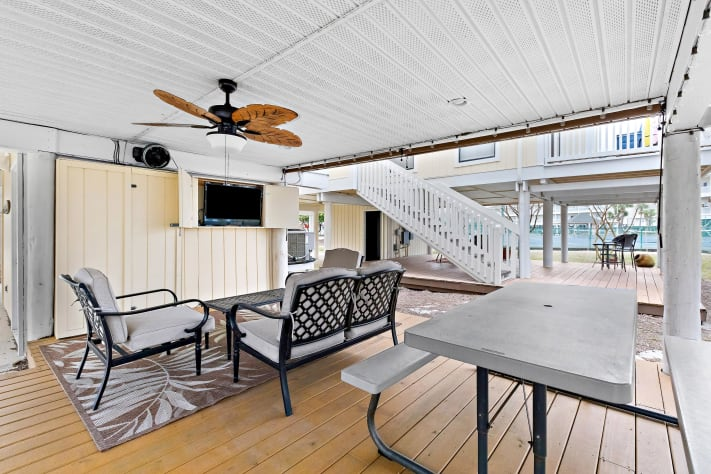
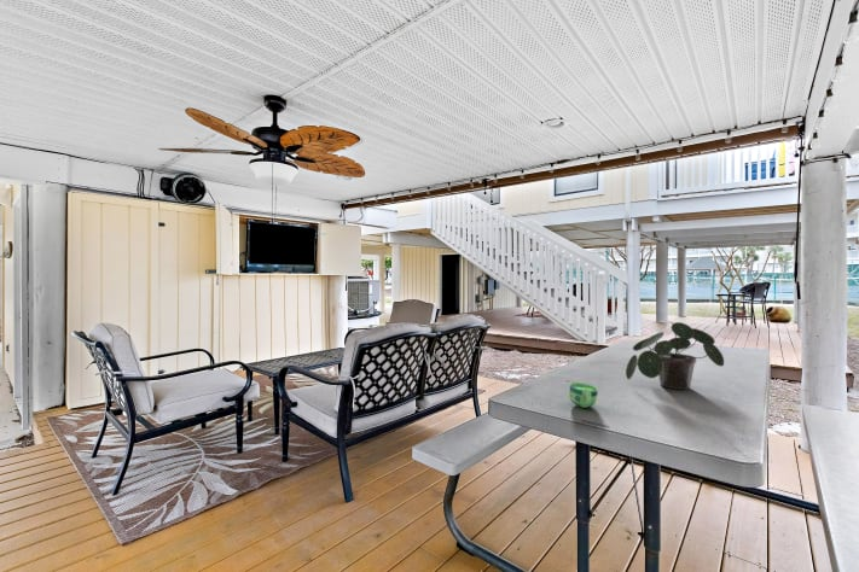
+ cup (585, 396)
+ potted plant (671, 354)
